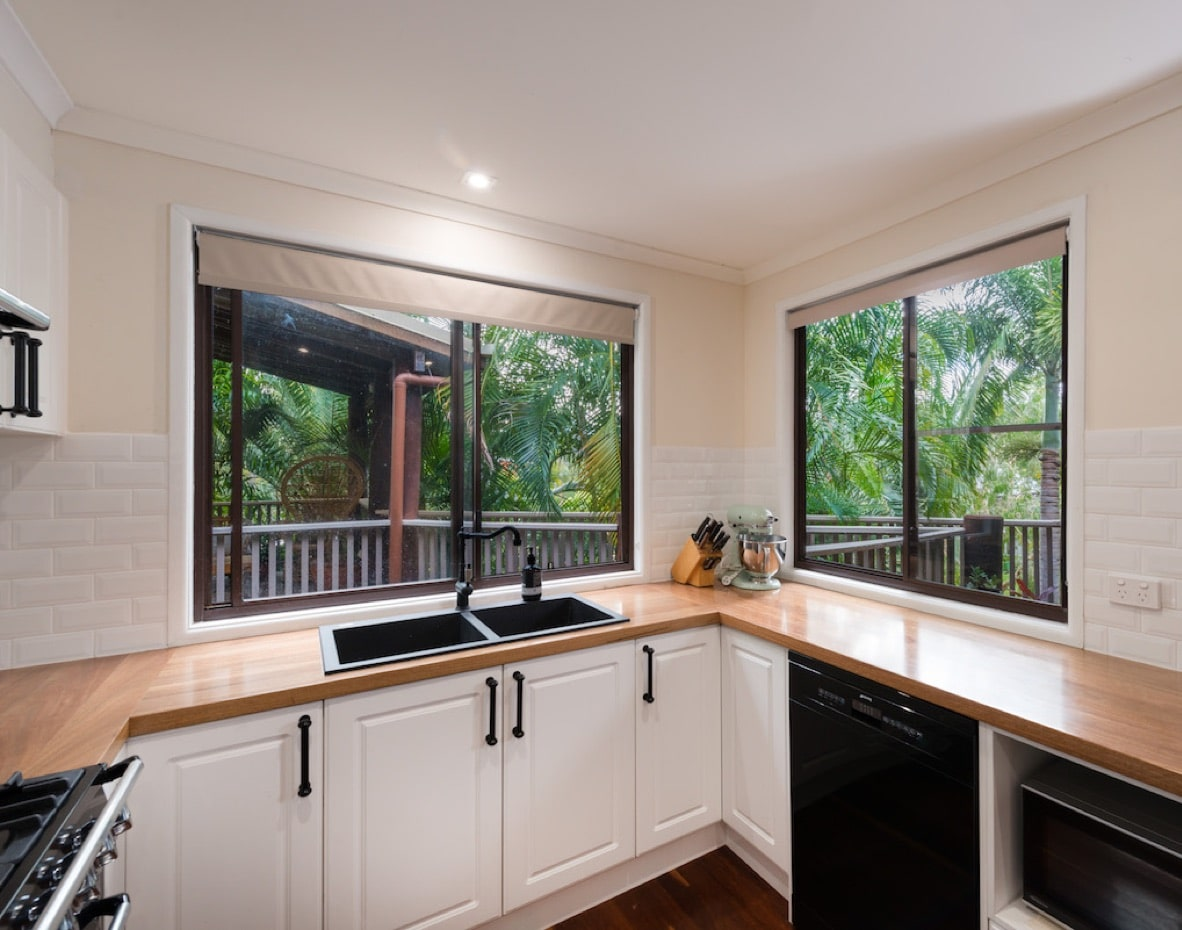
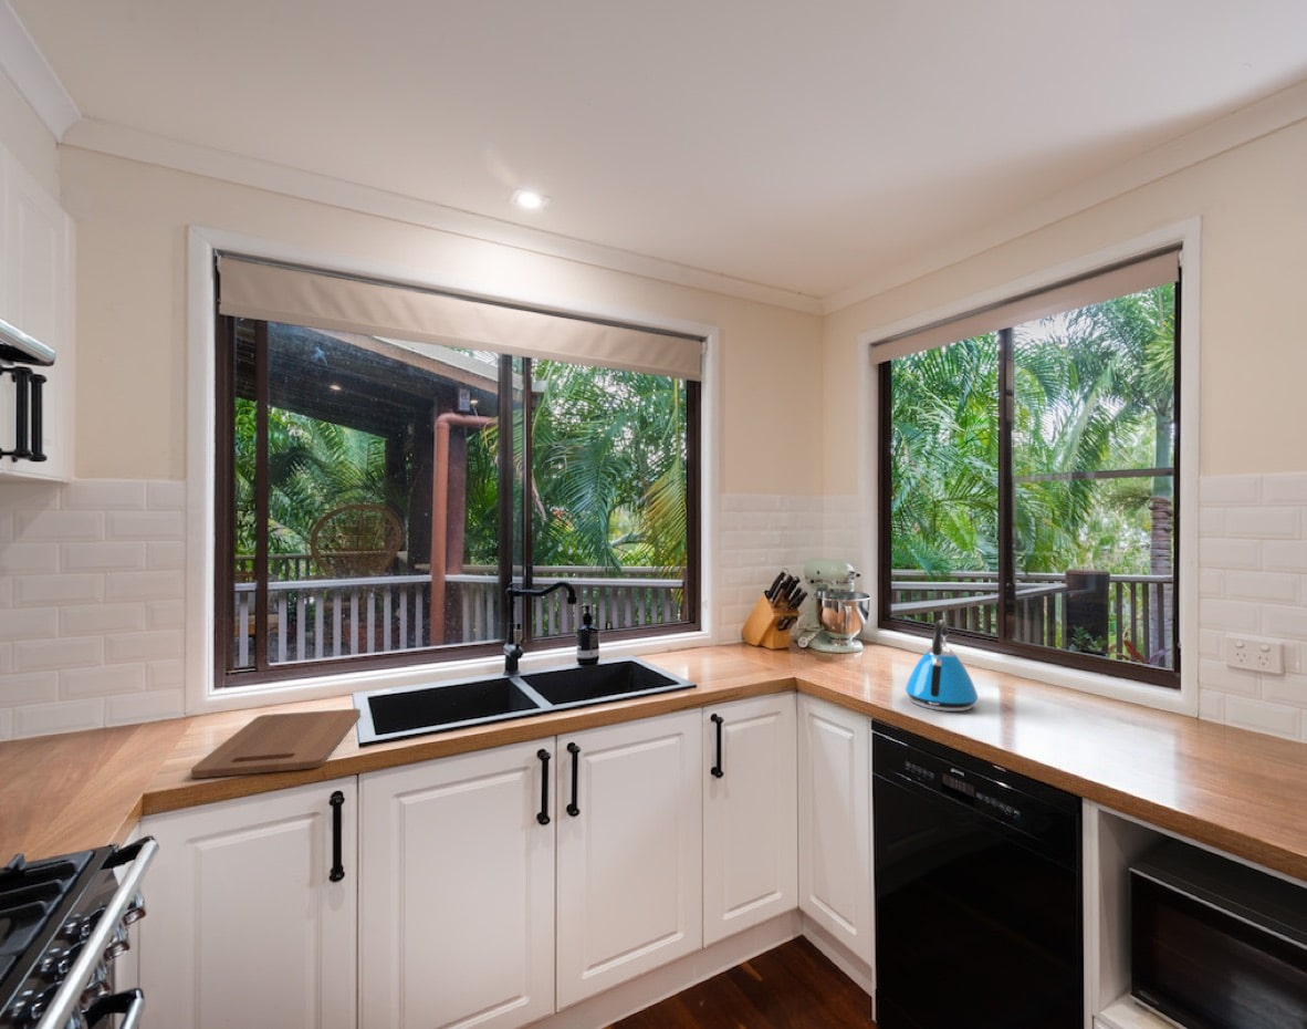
+ cutting board (286, 738)
+ kettle (940, 661)
